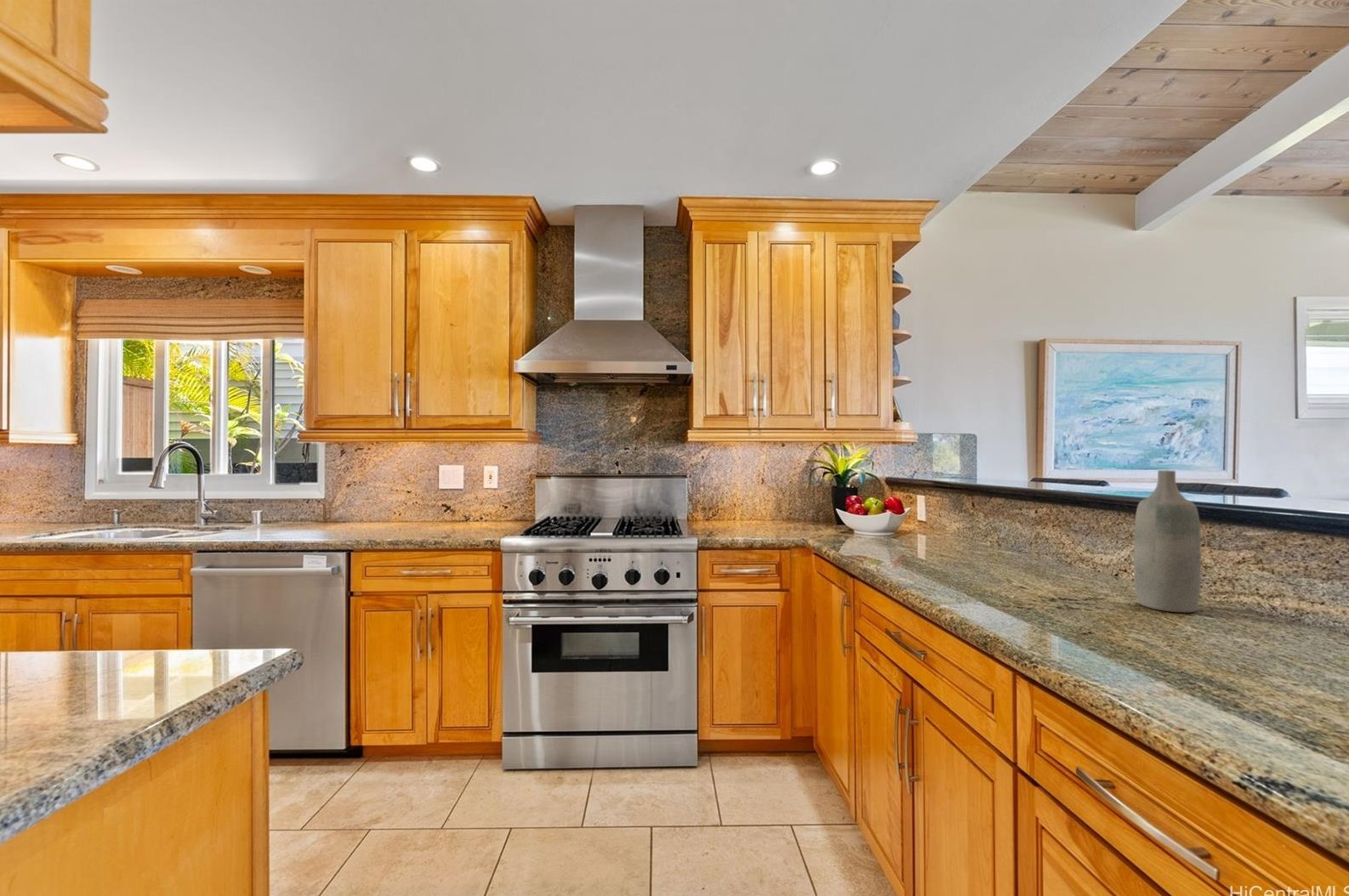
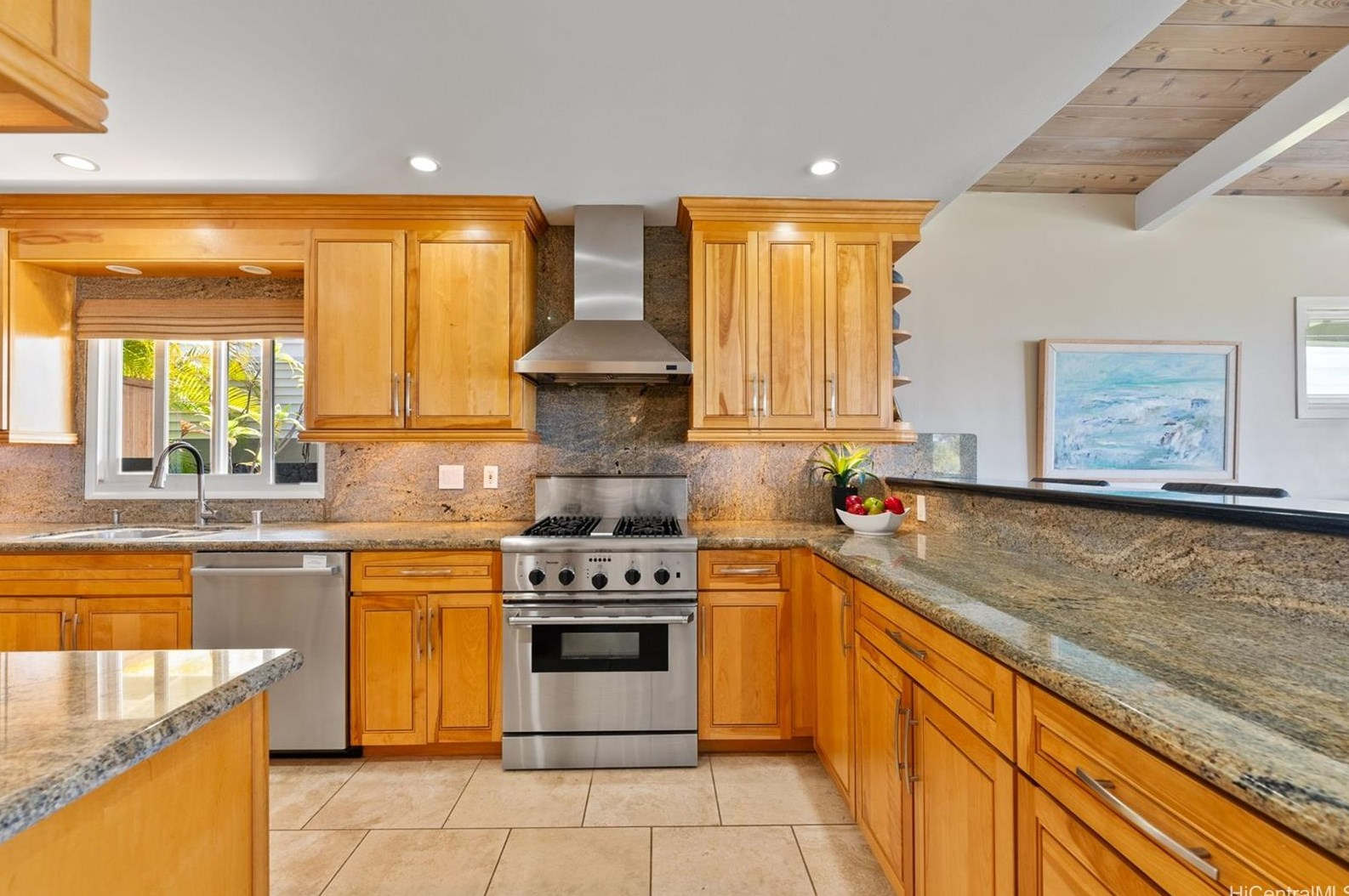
- bottle (1166, 538)
